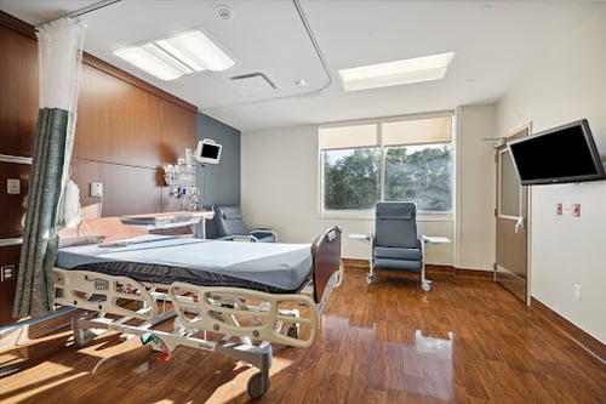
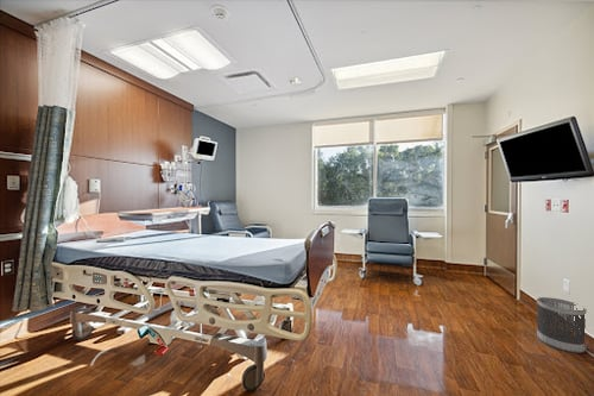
+ wastebasket (560, 322)
